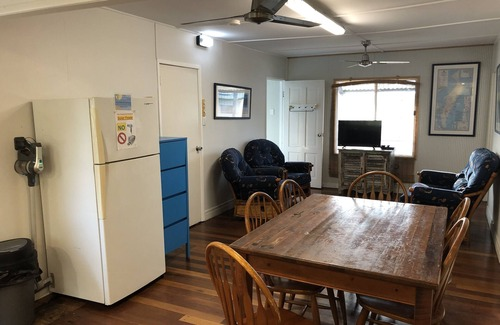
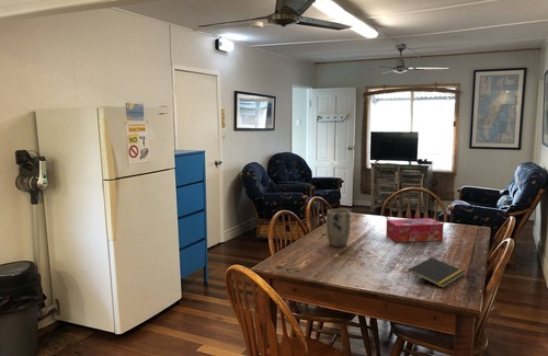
+ tissue box (413, 229)
+ plant pot (338, 228)
+ notepad (436, 271)
